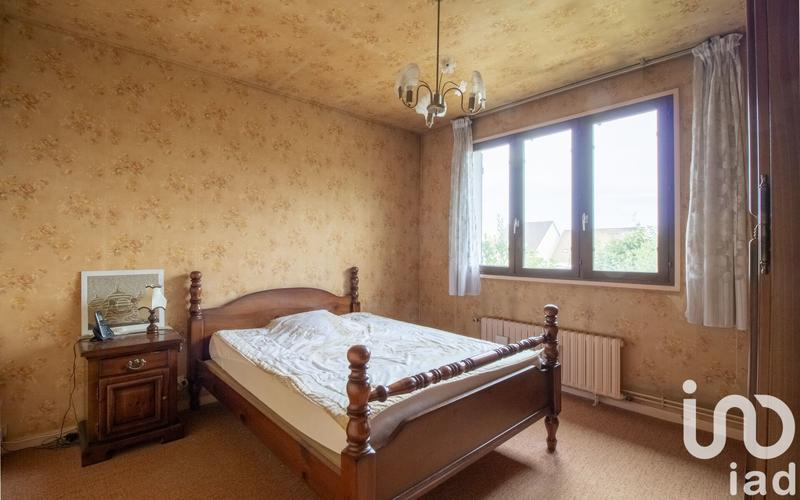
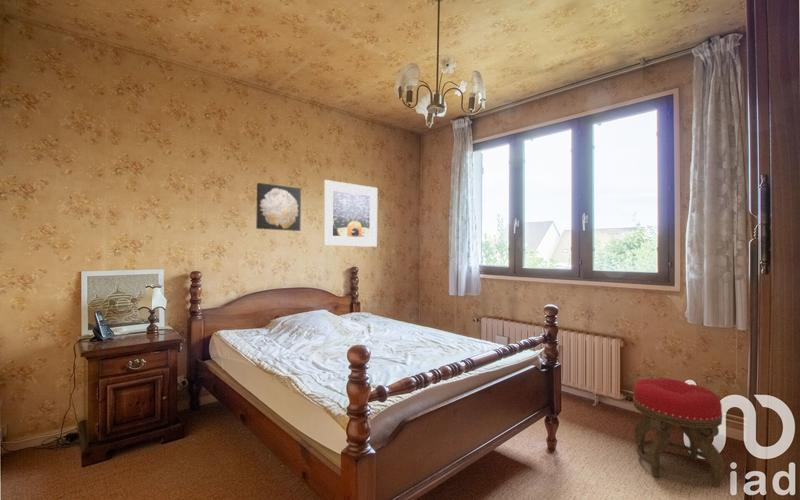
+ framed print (351, 215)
+ wall art (279, 207)
+ stool (675, 424)
